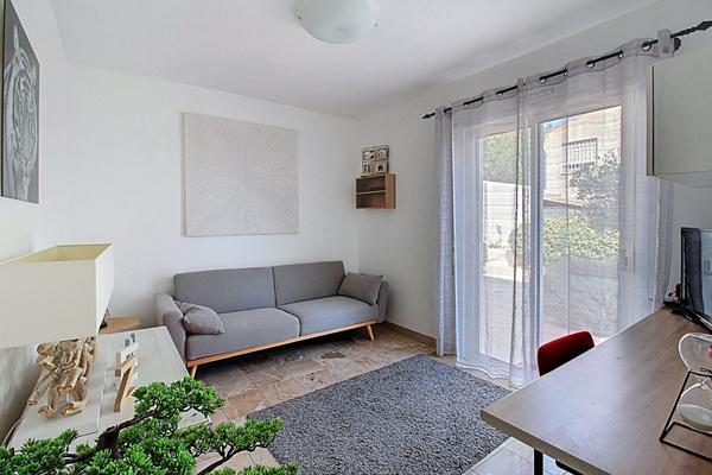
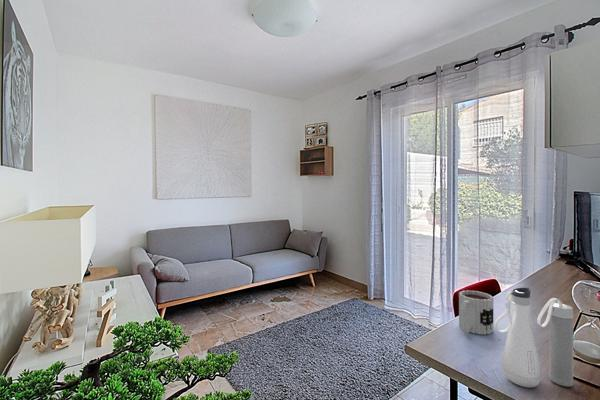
+ water bottle (532, 334)
+ mug (472, 313)
